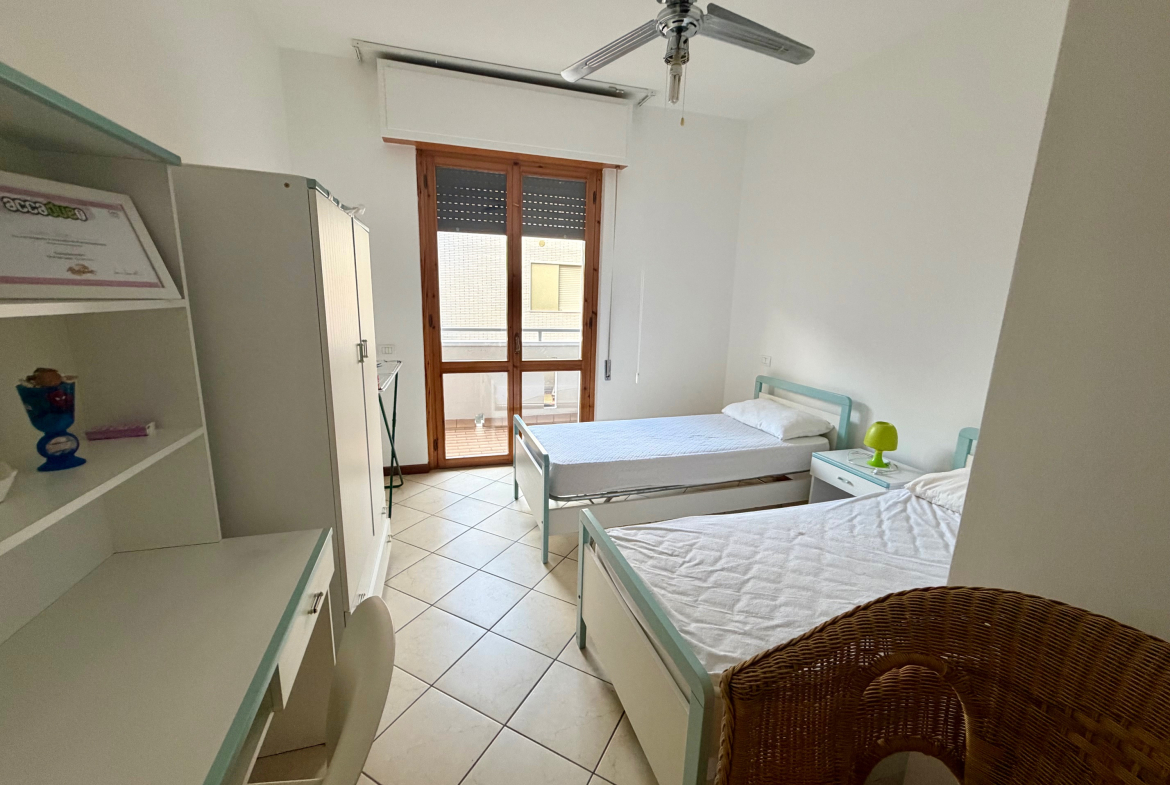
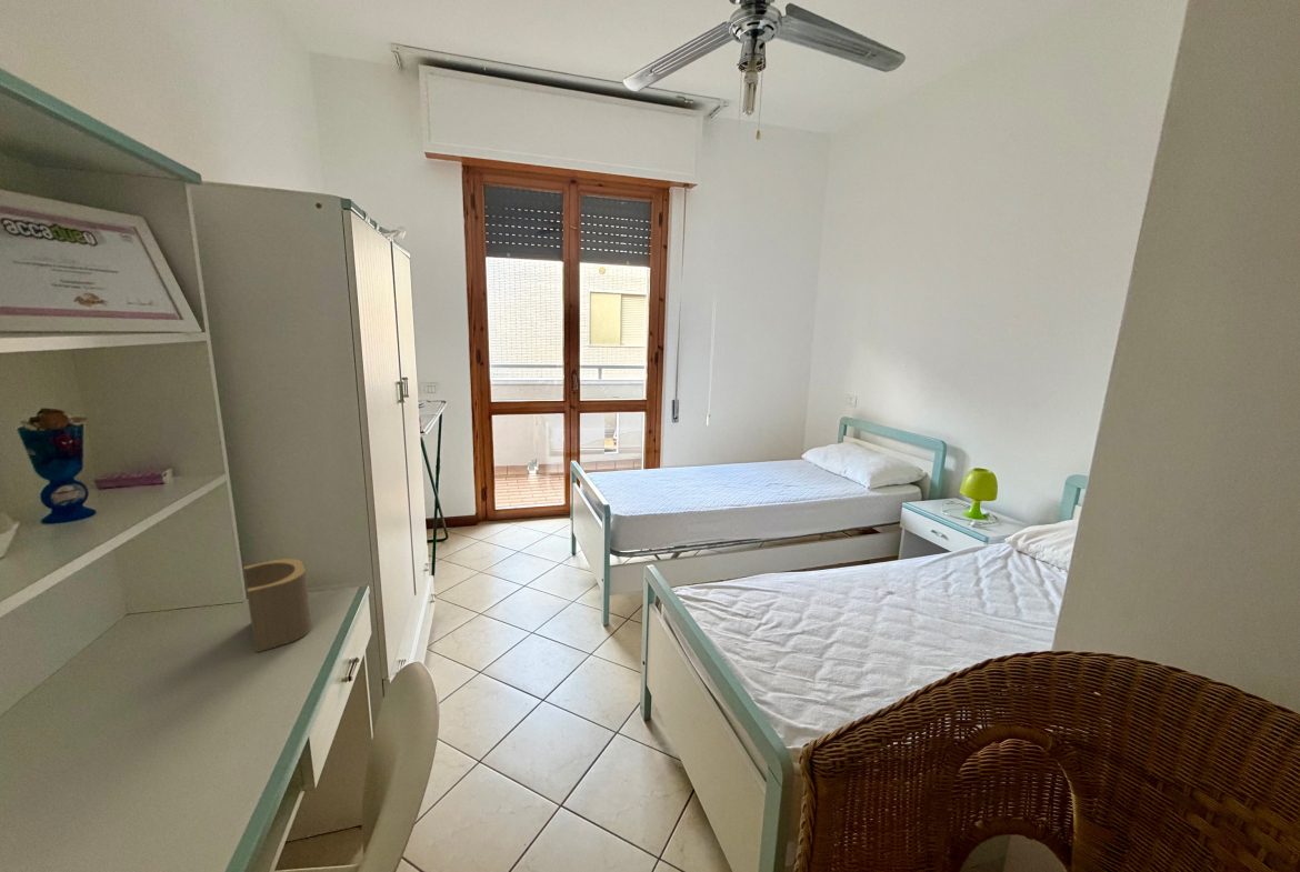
+ pen holder (279, 600)
